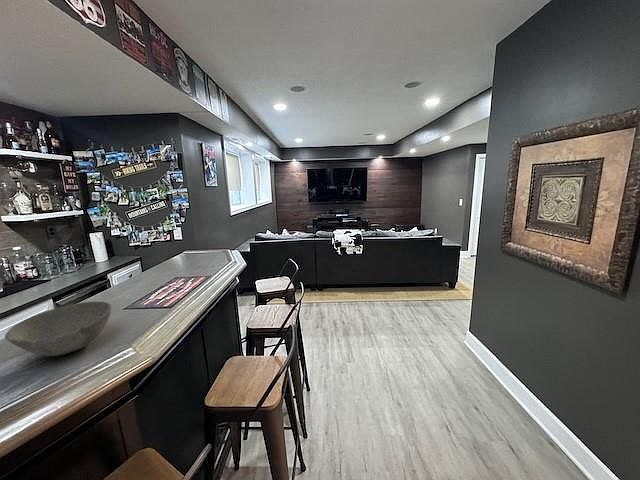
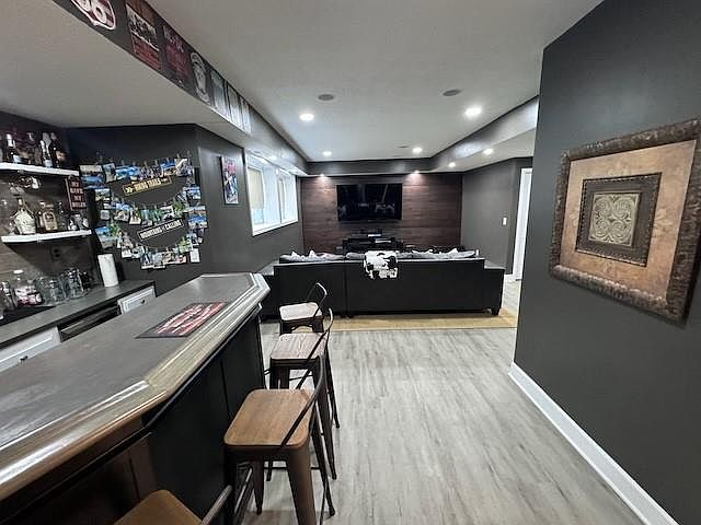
- bowl (65, 333)
